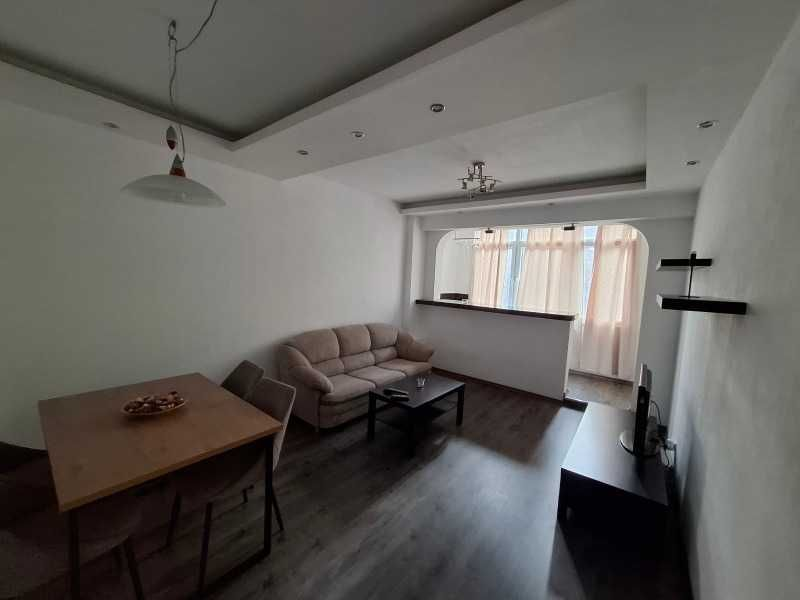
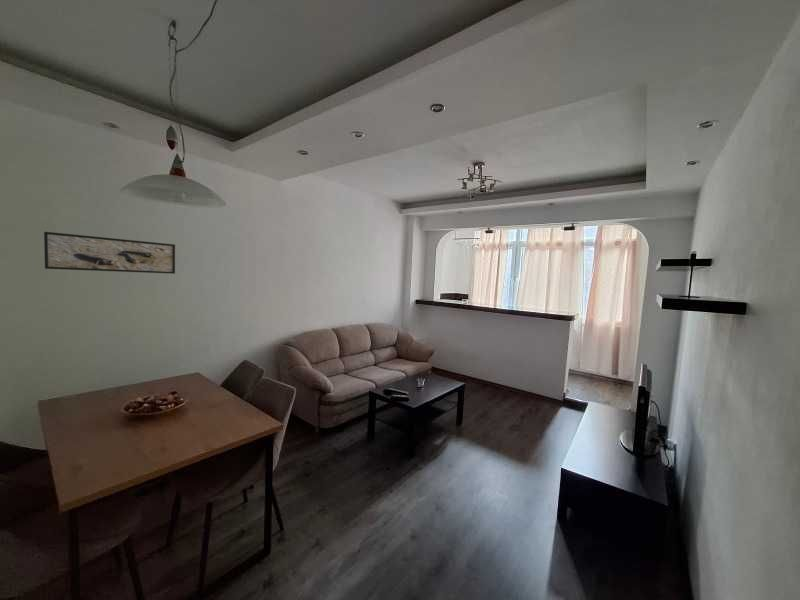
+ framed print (117, 255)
